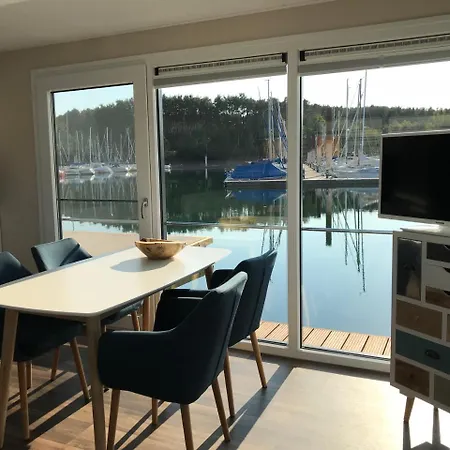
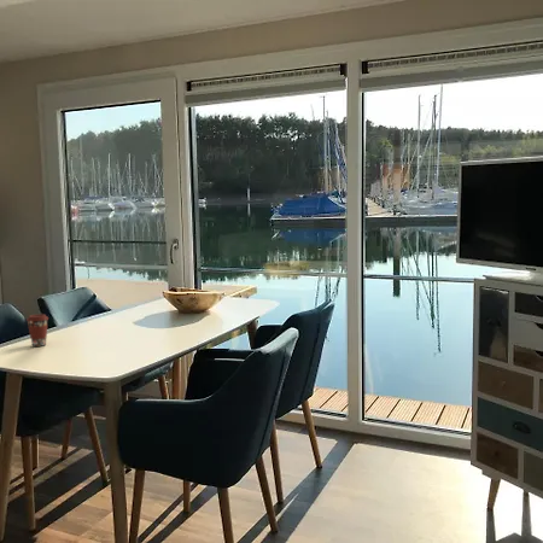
+ coffee cup (37, 329)
